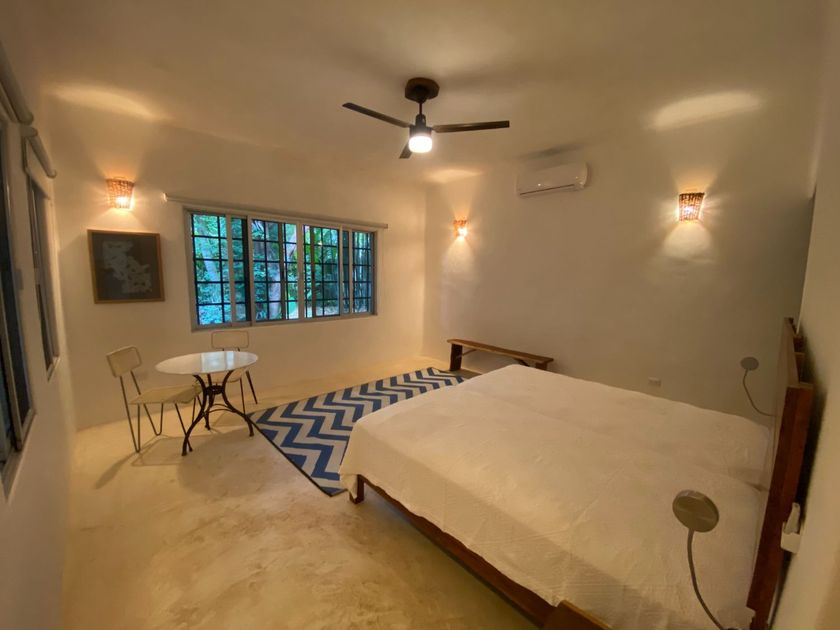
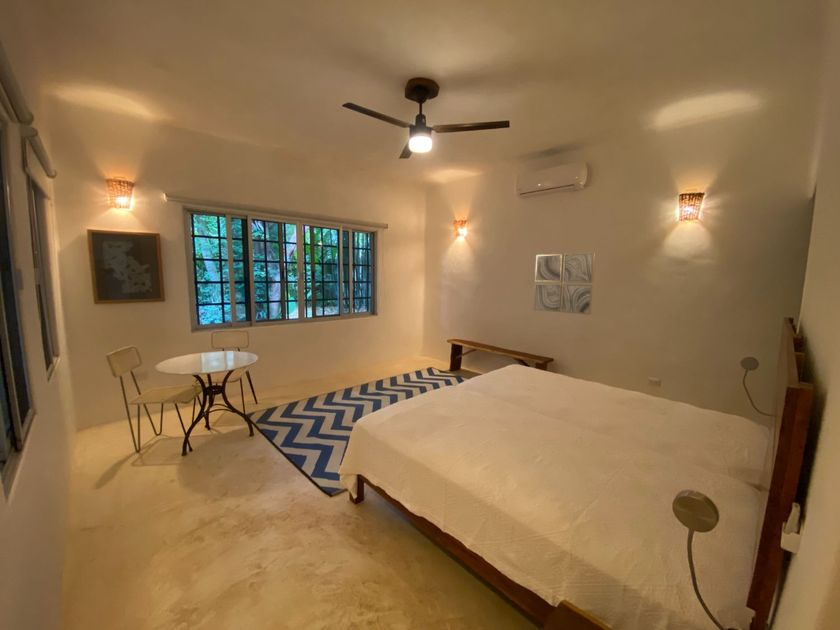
+ wall art (561, 284)
